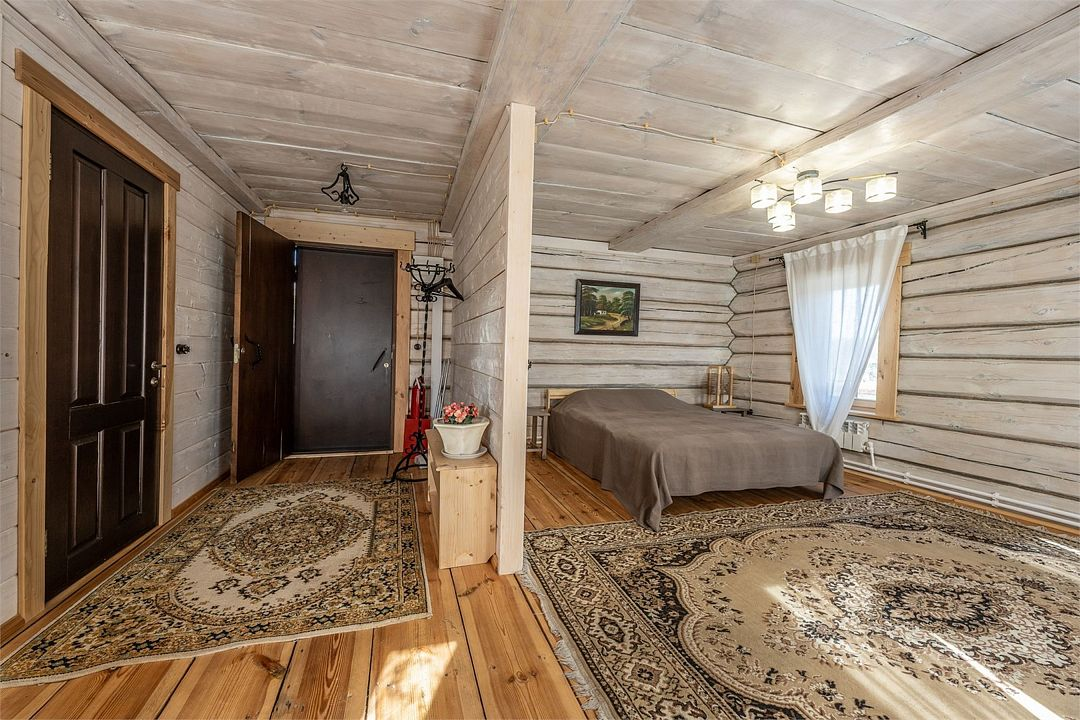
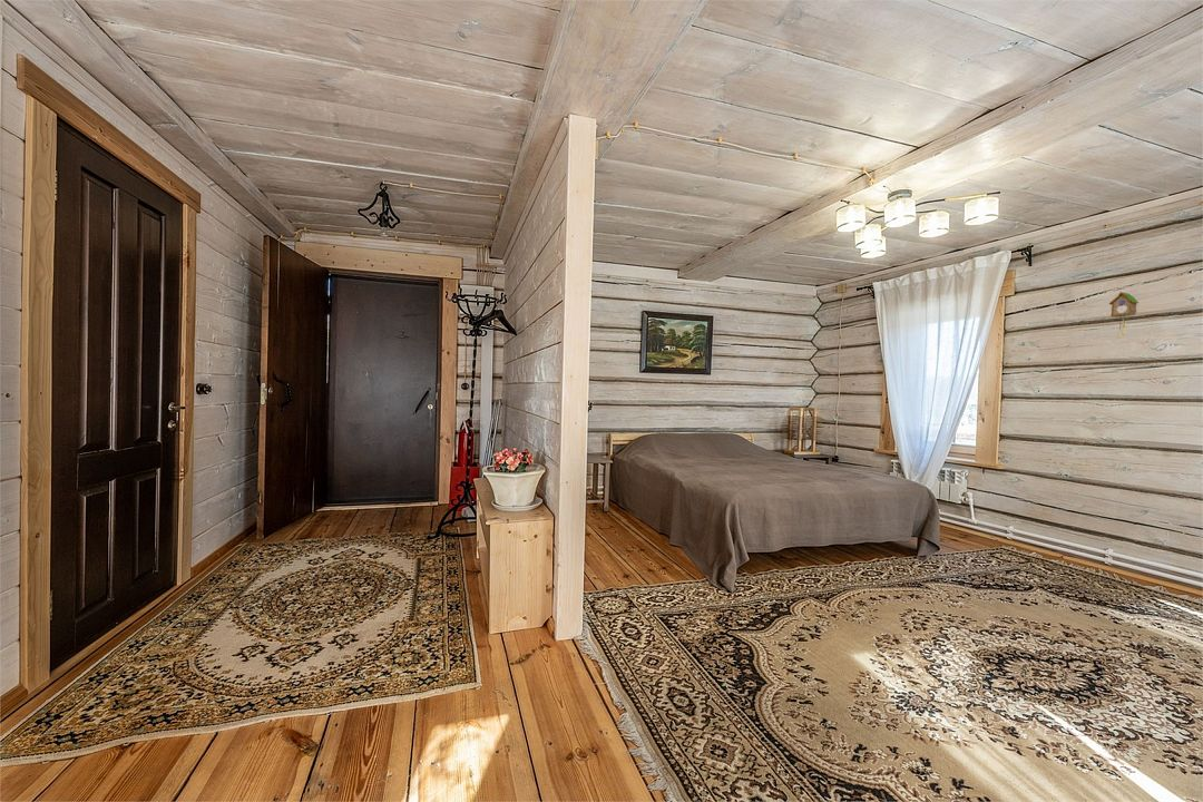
+ cuckoo clock (1123, 314)
